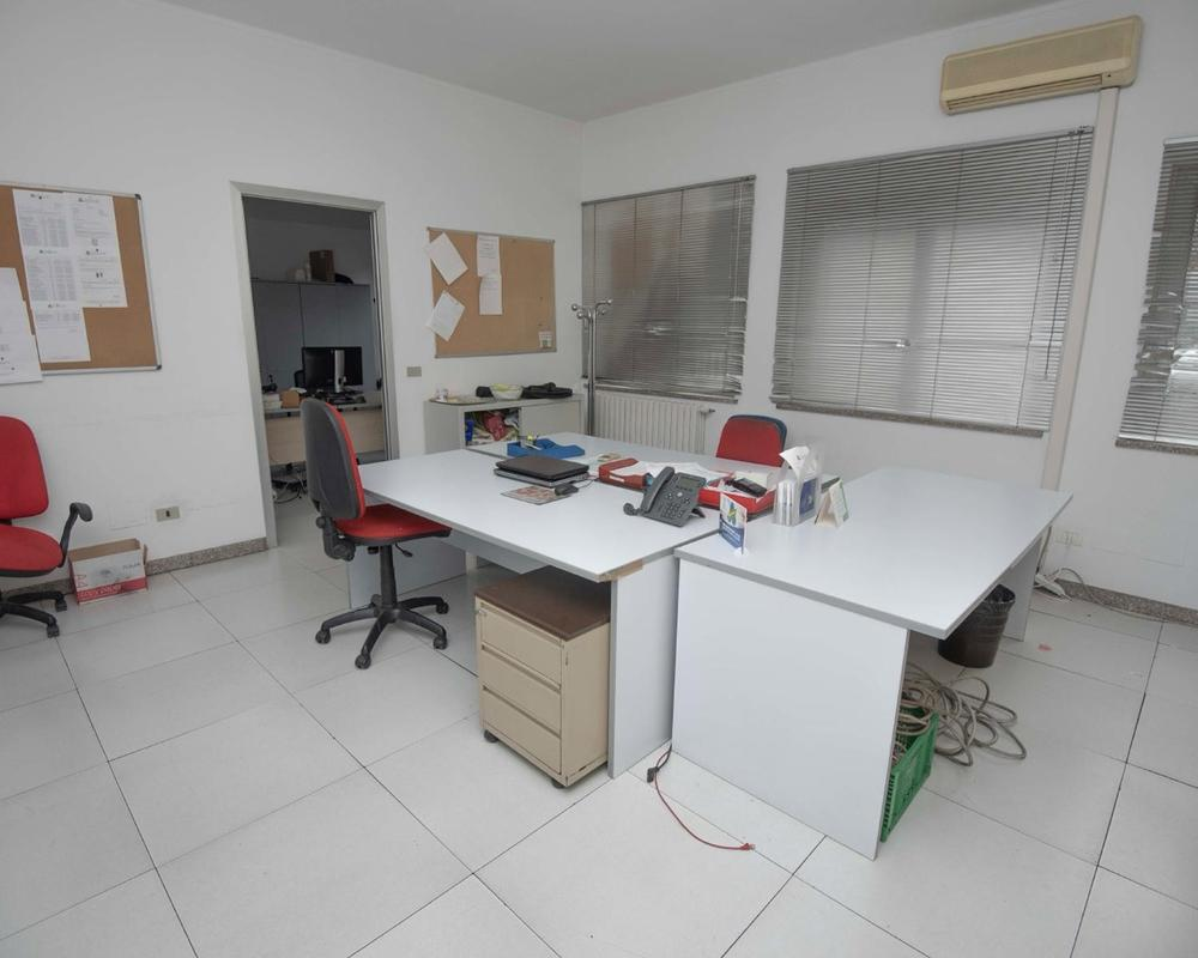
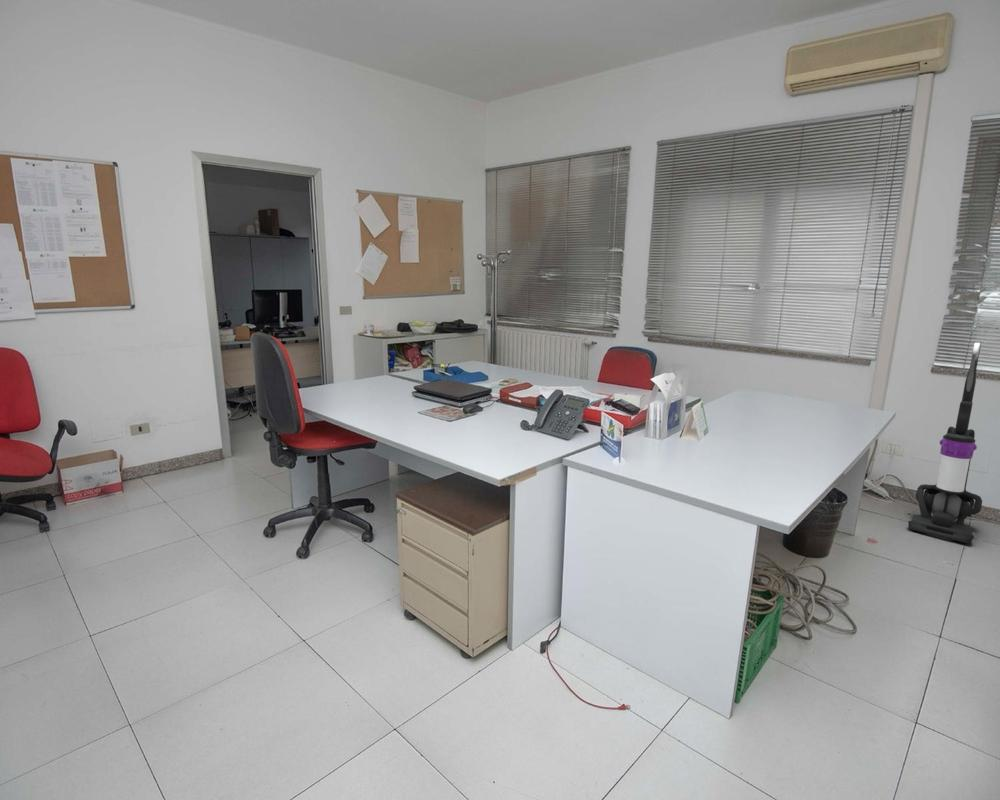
+ vacuum cleaner (958, 438)
